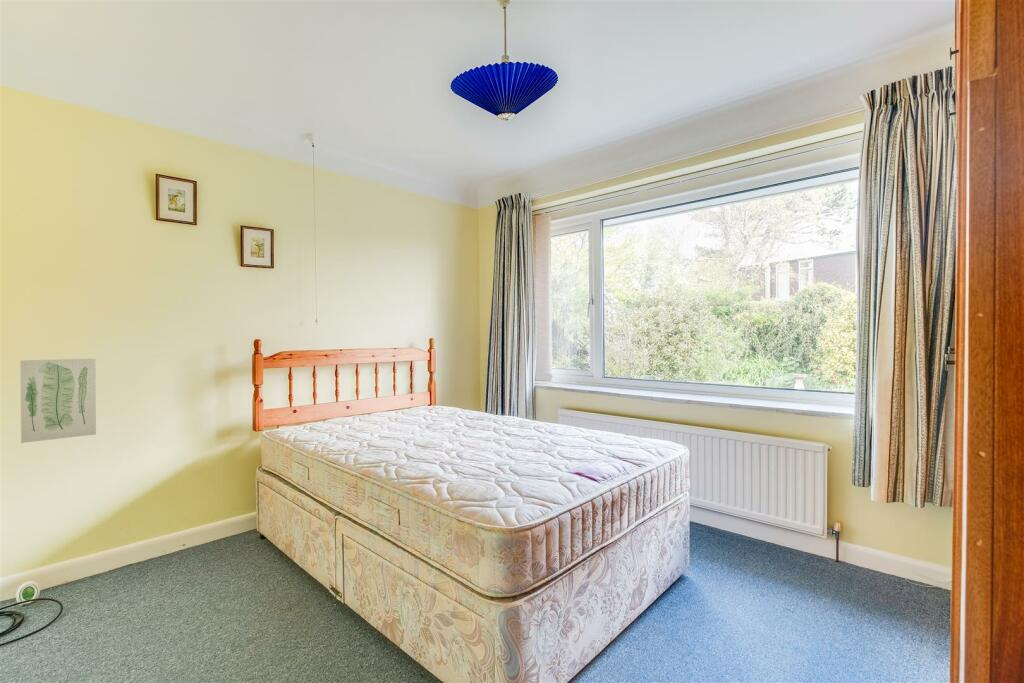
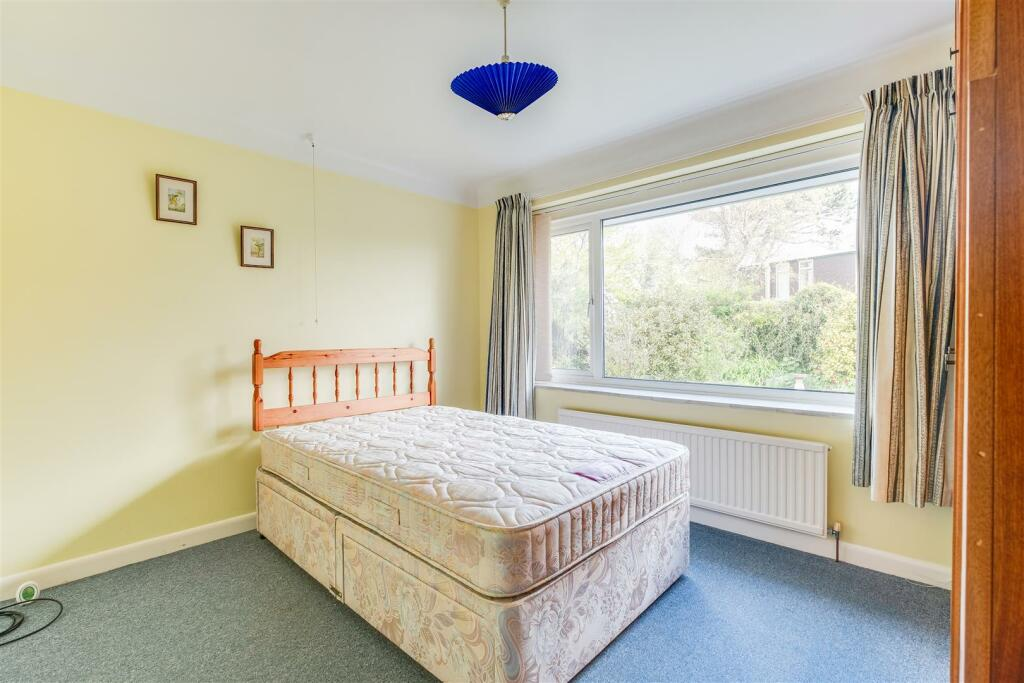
- wall art (59, 398)
